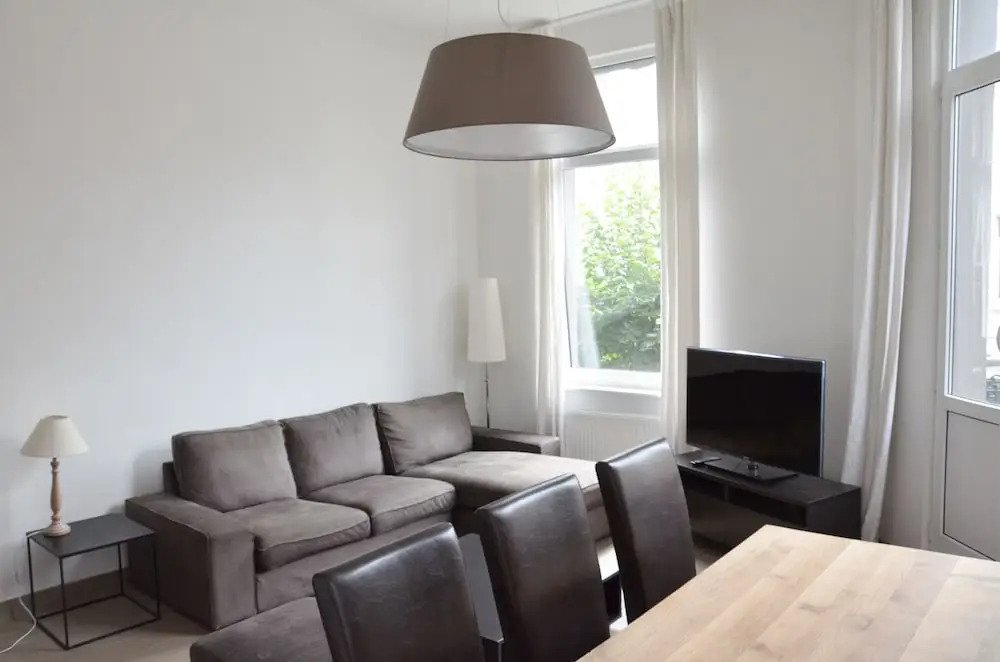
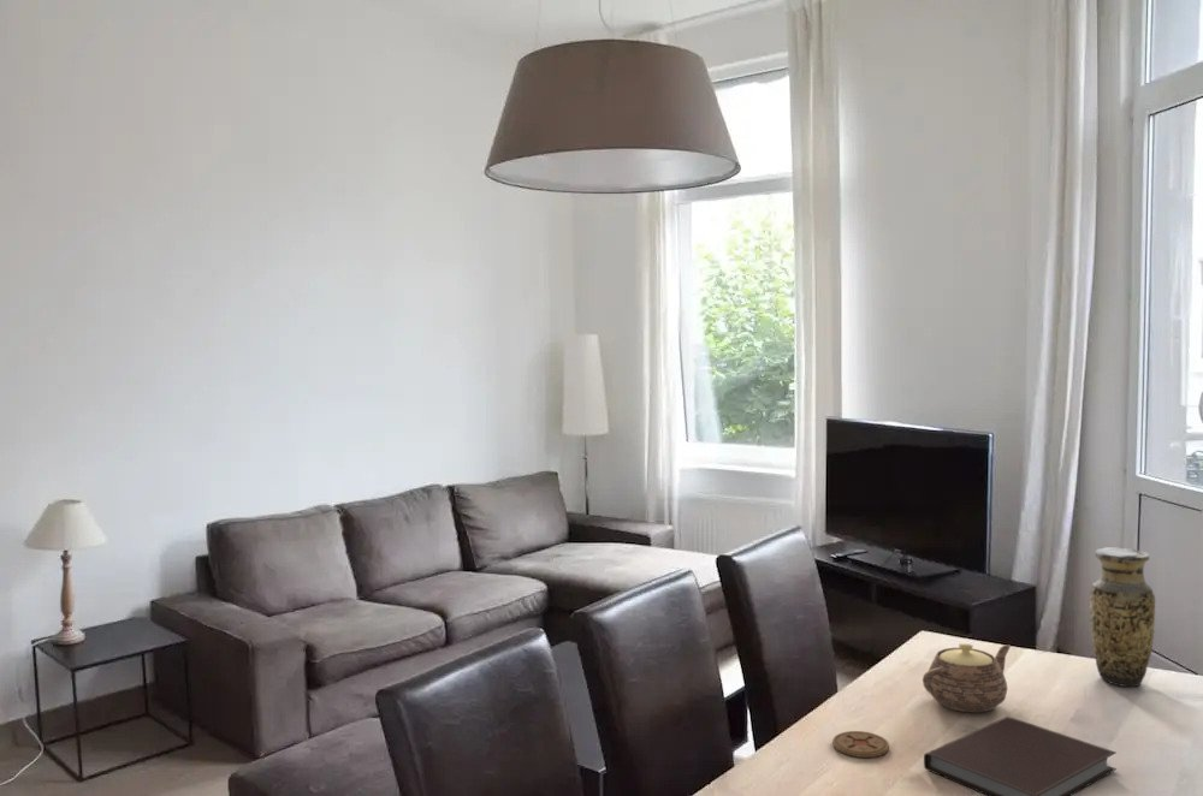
+ vase (1121, 616)
+ coaster (860, 743)
+ notebook (1019, 760)
+ teapot (968, 672)
